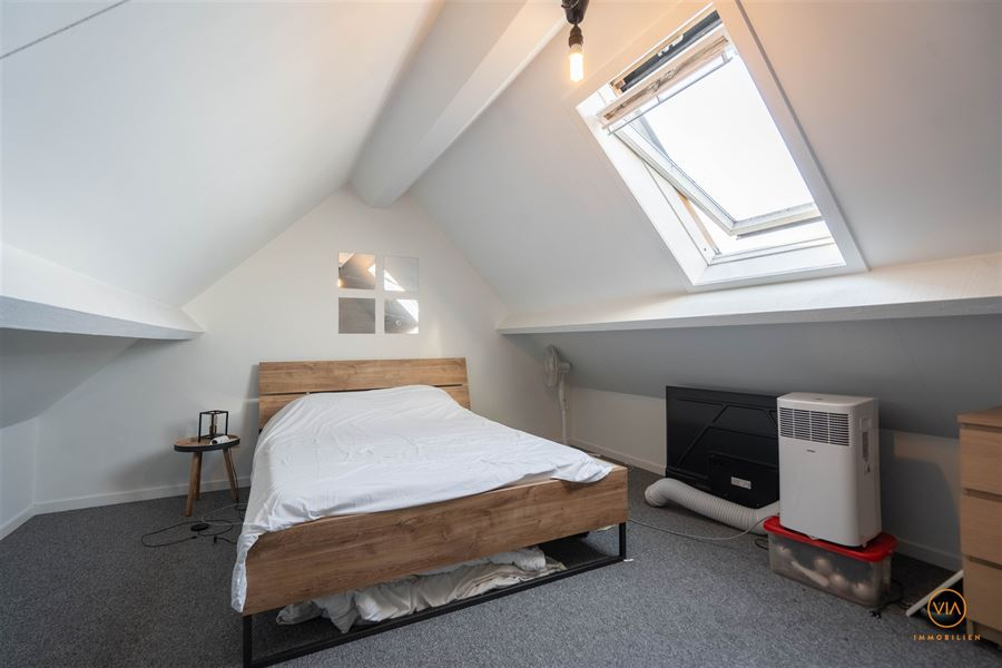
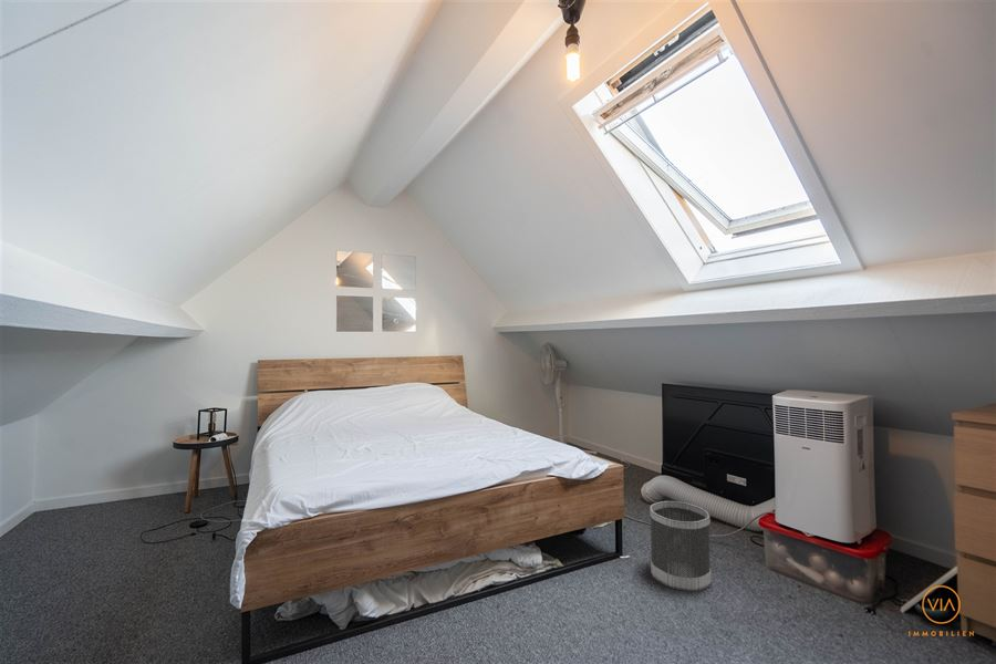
+ wastebasket (679, 542)
